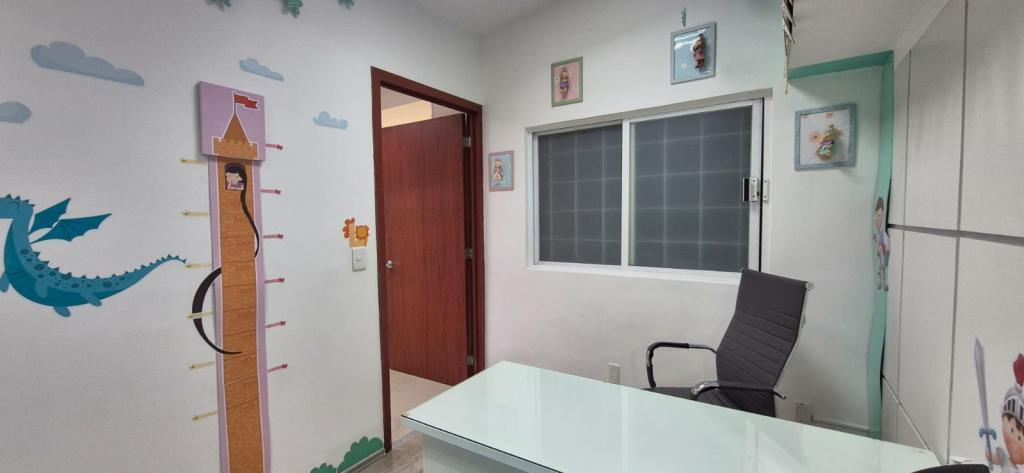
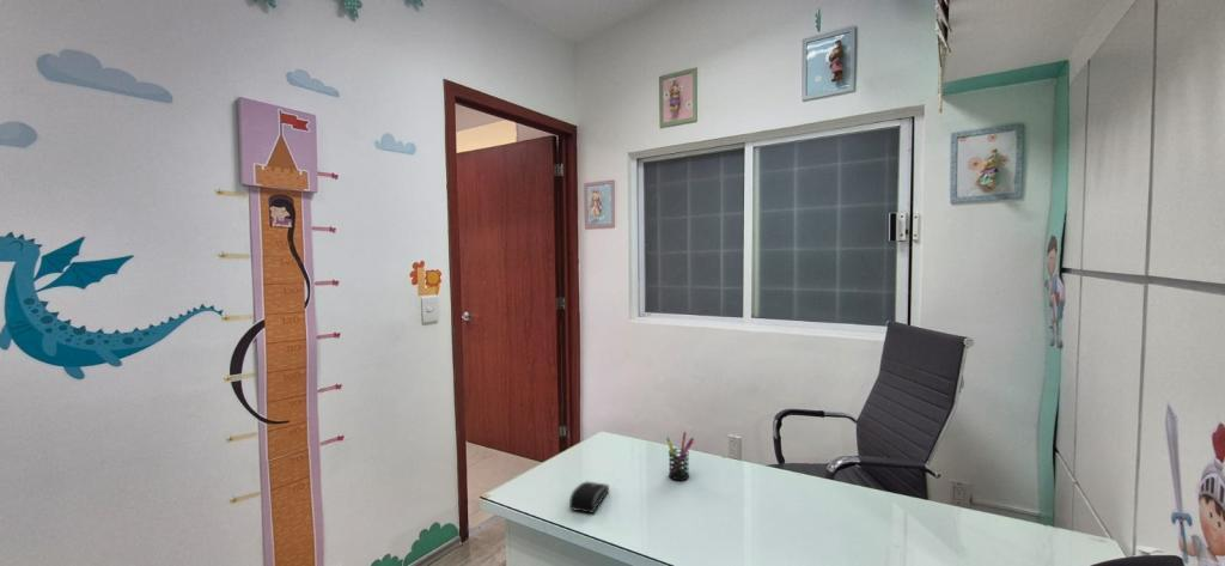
+ pen holder (676, 454)
+ computer mouse (590, 493)
